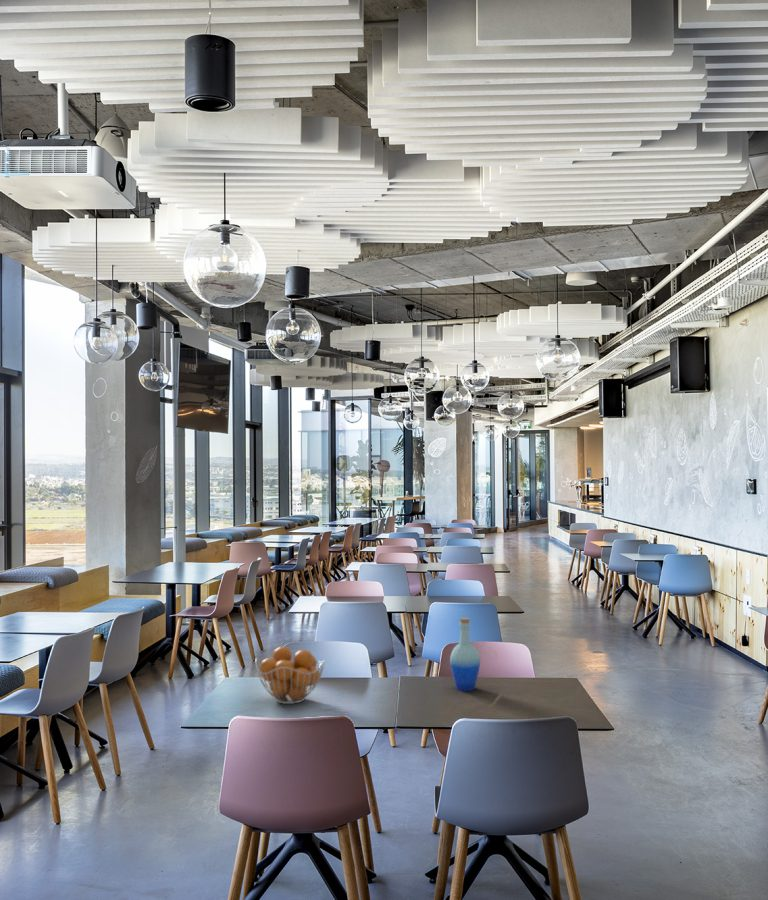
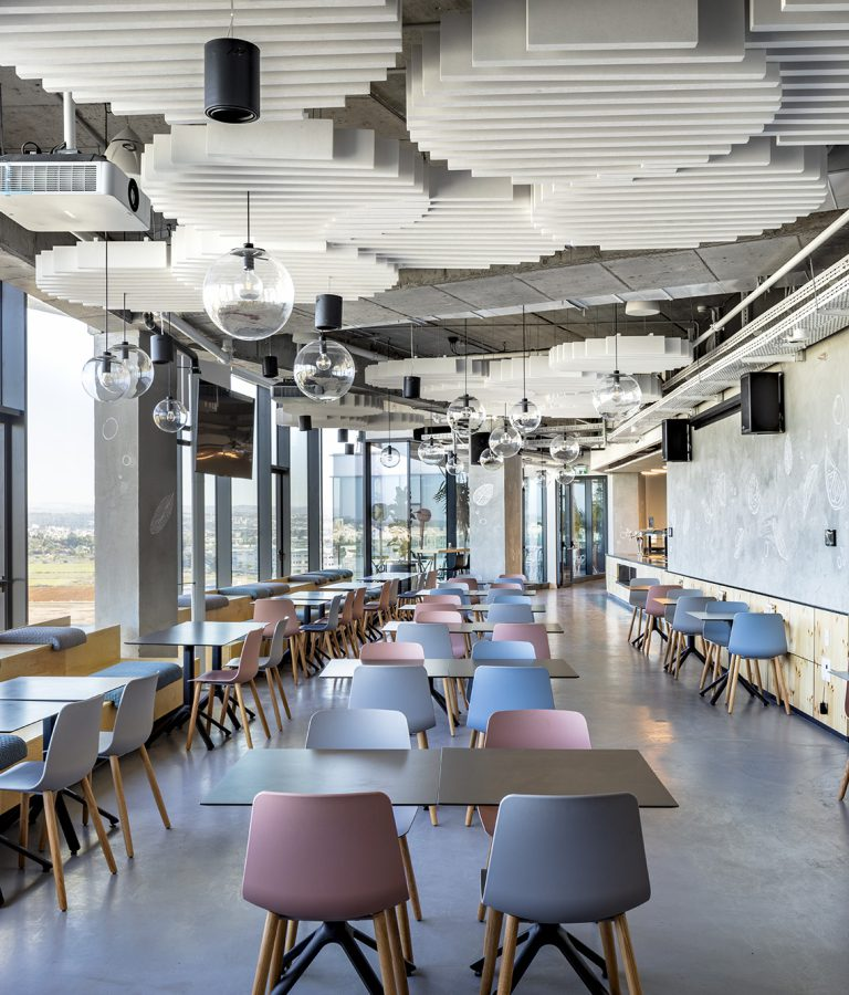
- fruit basket (290, 674)
- bottle (465, 653)
